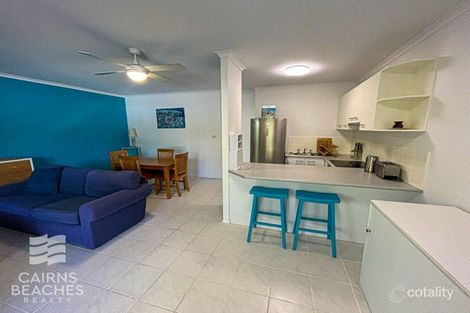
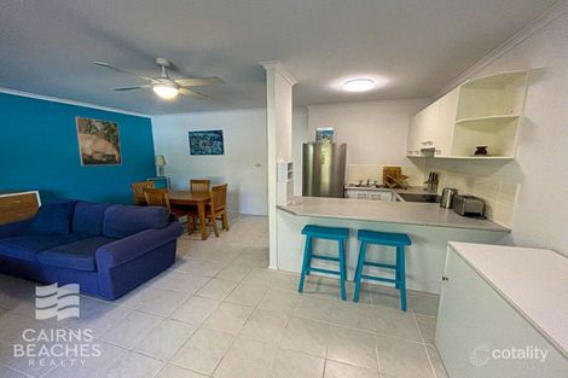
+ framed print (100, 143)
